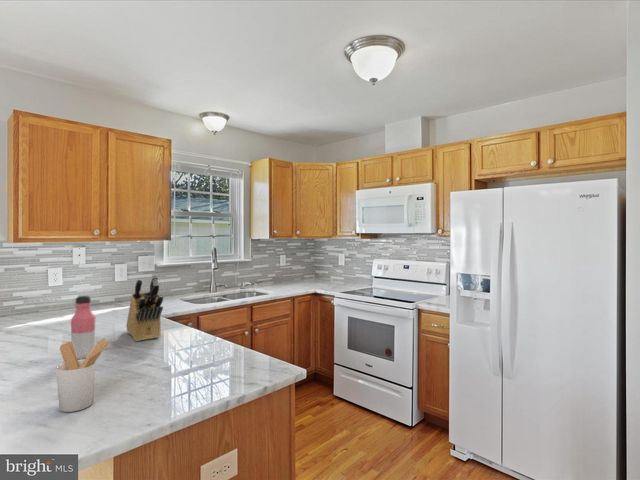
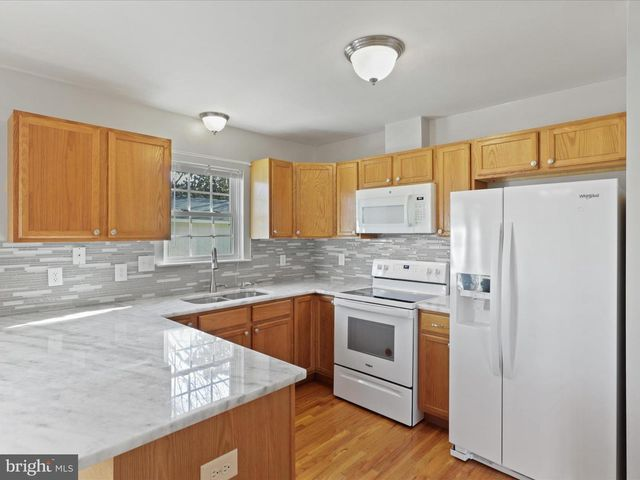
- knife block (144, 305)
- utensil holder (85, 372)
- water bottle (83, 326)
